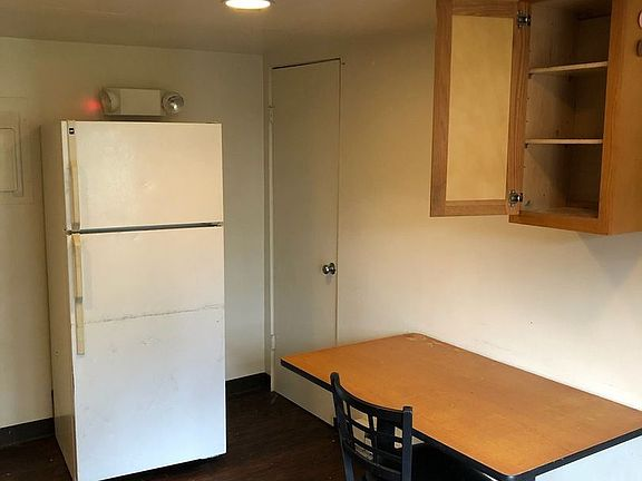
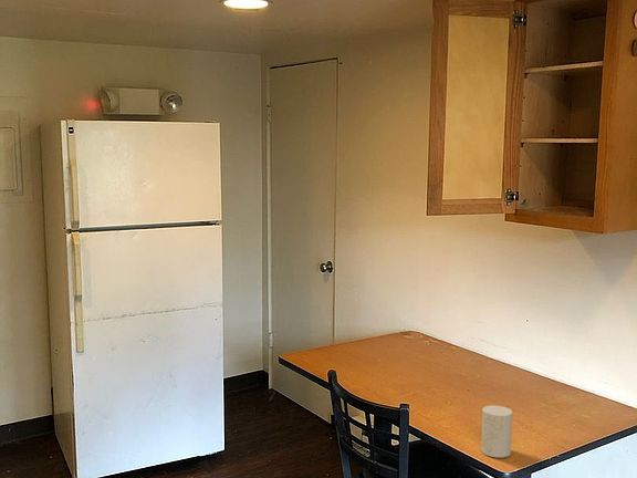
+ cup (497, 430)
